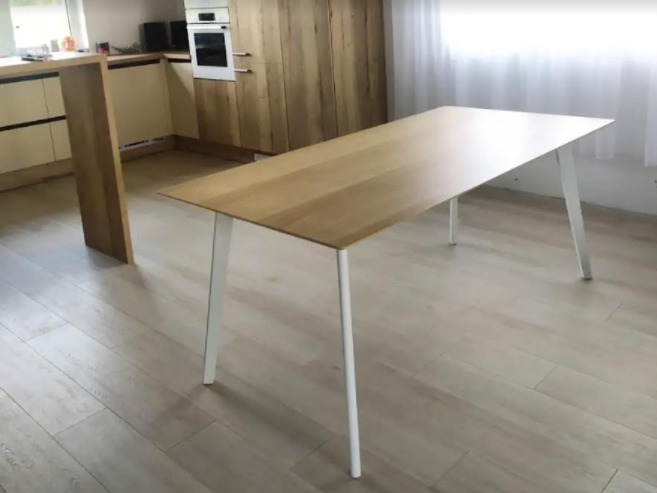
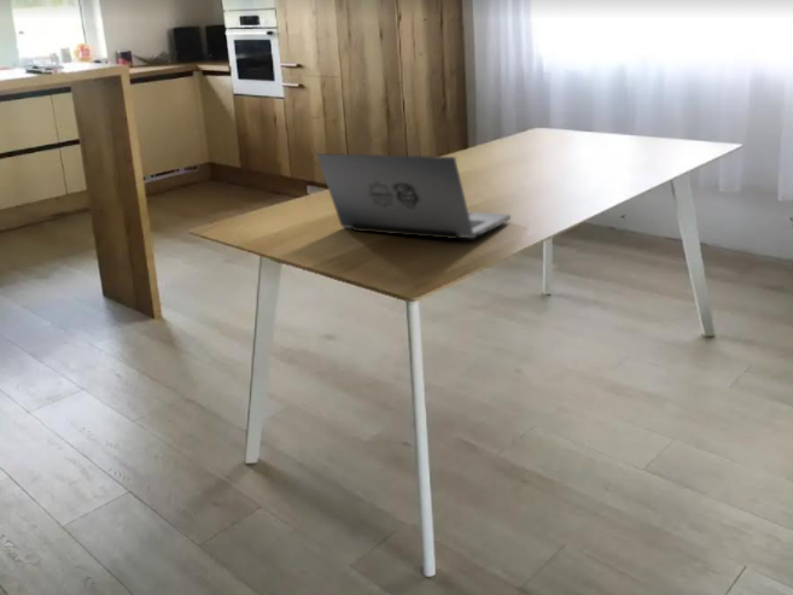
+ laptop (415, 188)
